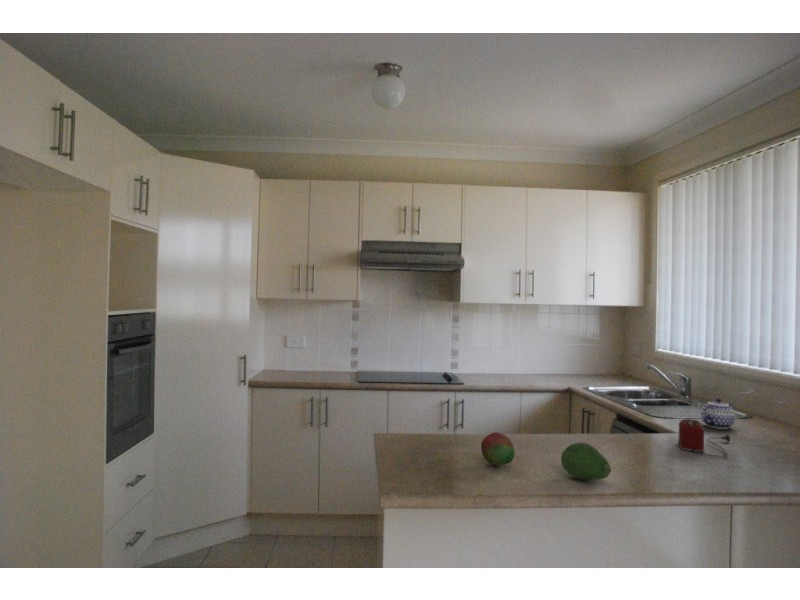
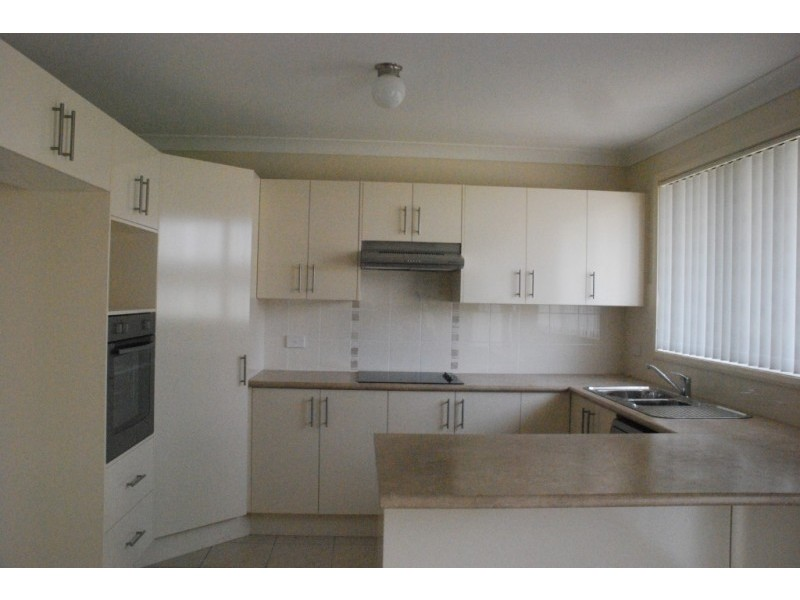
- toaster (708, 438)
- fruit (585, 462)
- teapot (717, 412)
- fruit (497, 449)
